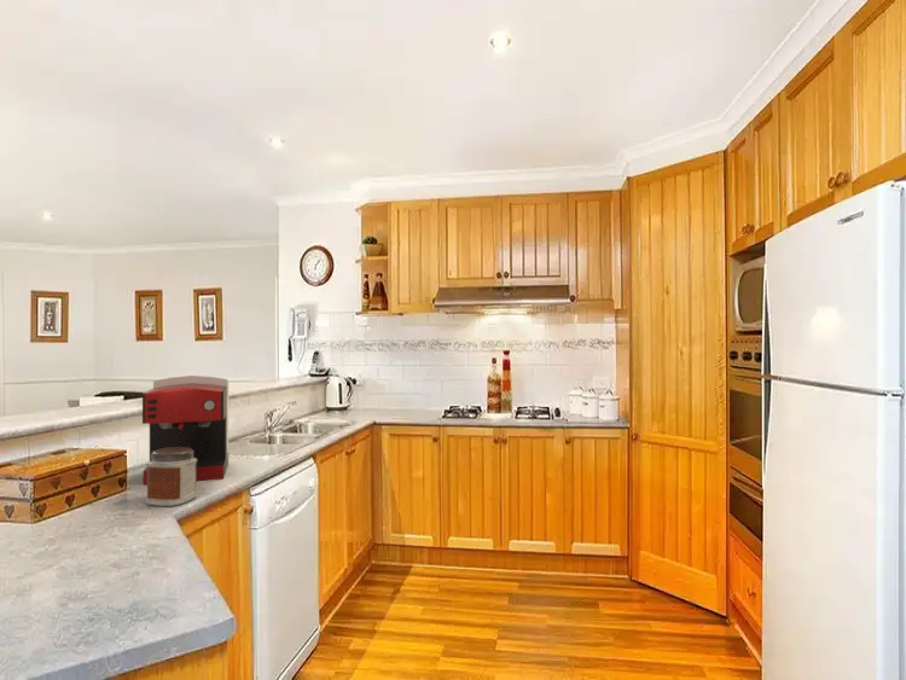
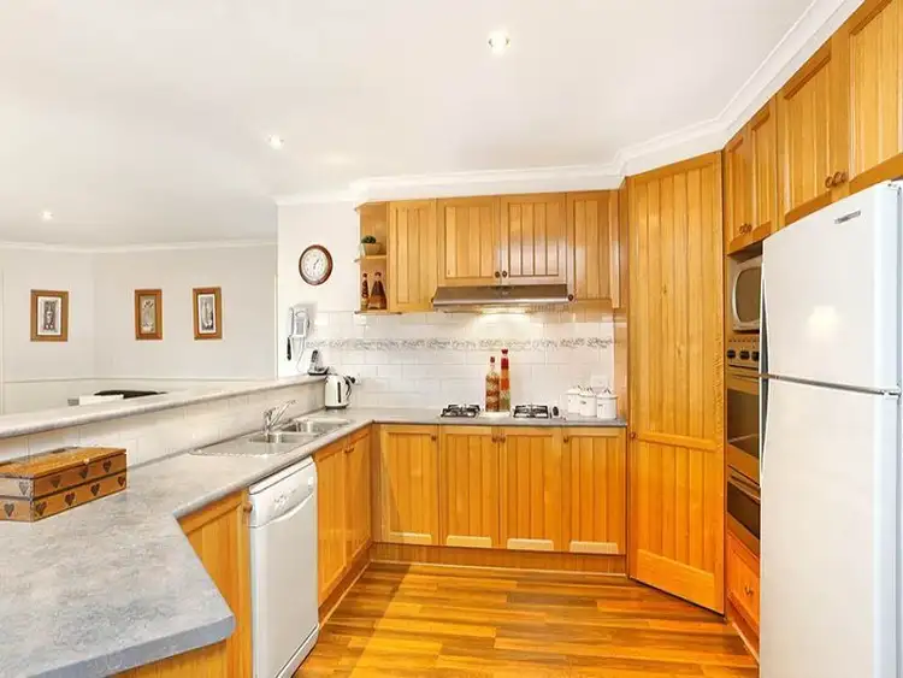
- jar (172, 475)
- coffee maker (187, 425)
